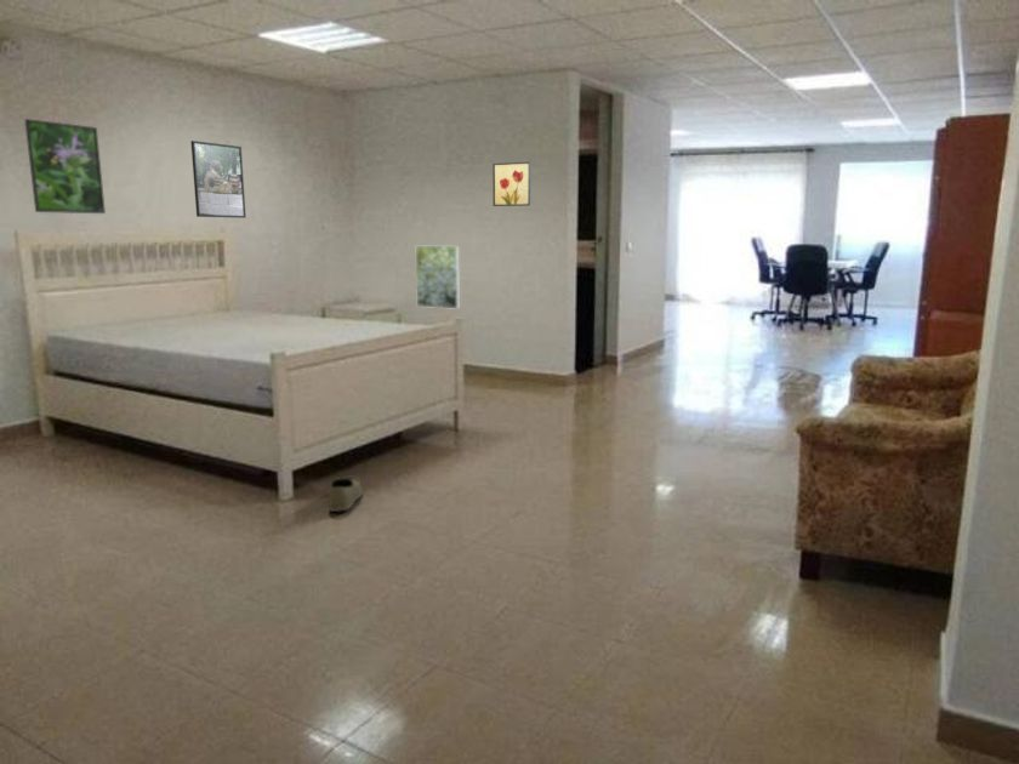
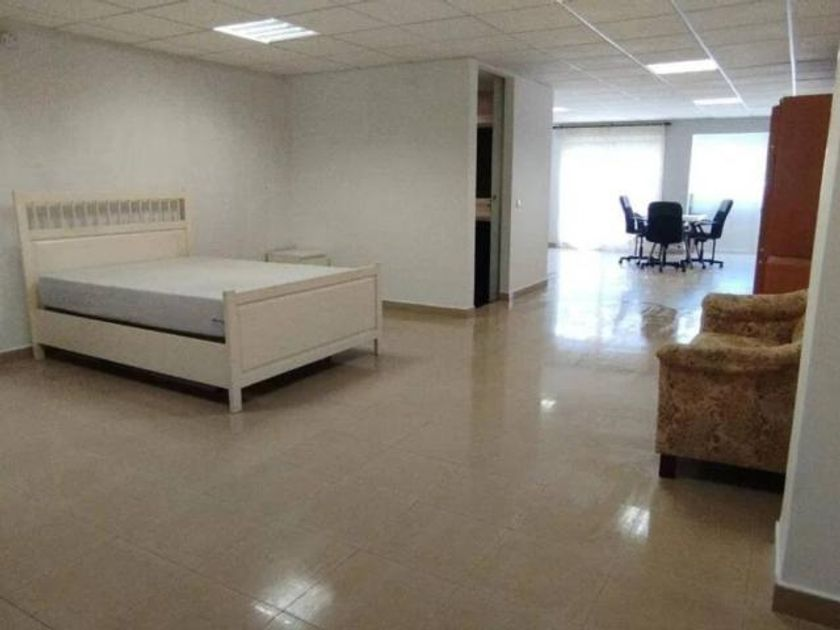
- shoe (345, 489)
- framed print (67, 169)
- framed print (437, 276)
- wall art (512, 184)
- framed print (218, 181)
